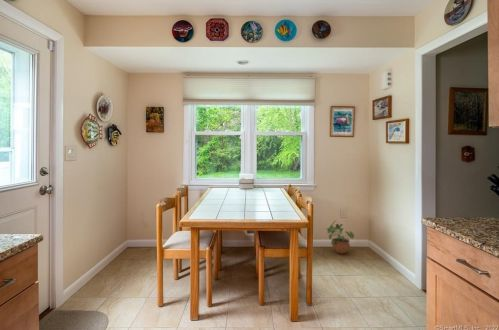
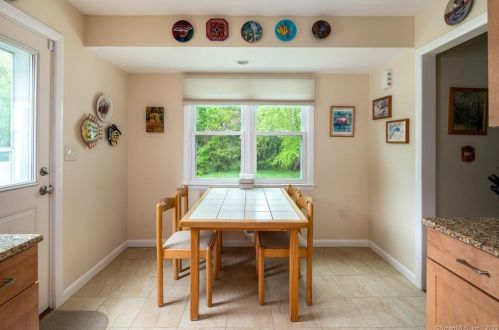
- potted plant (338, 236)
